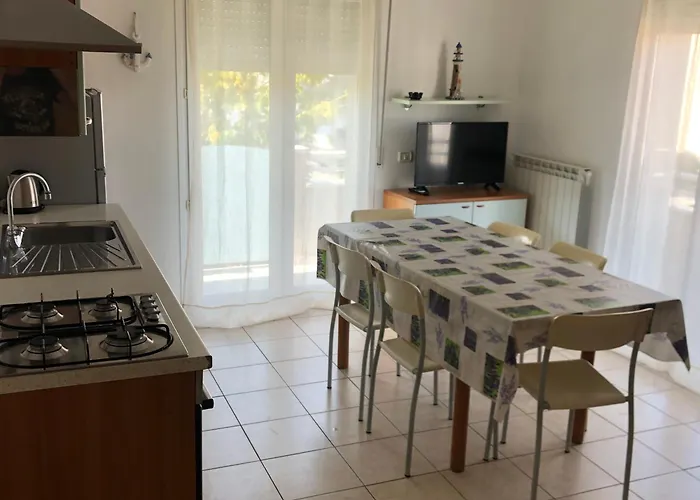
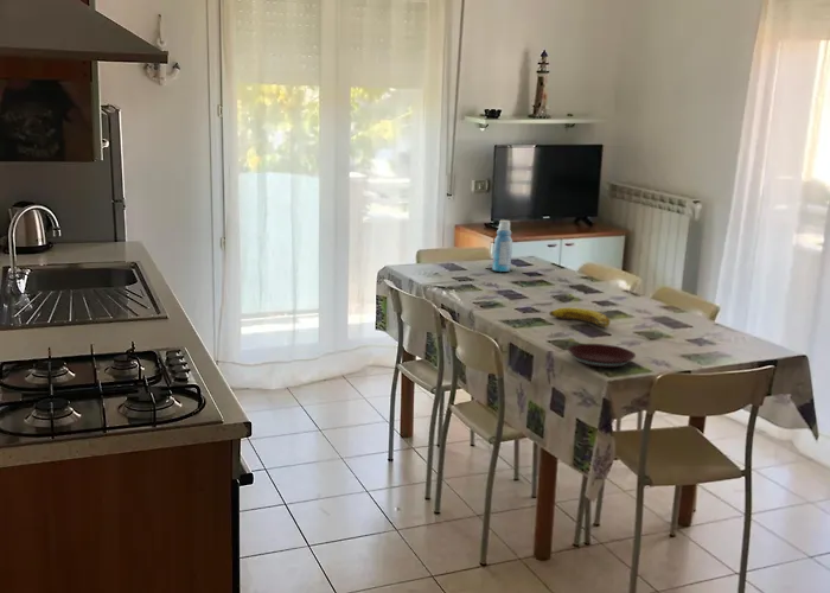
+ bottle (502, 244)
+ banana (581, 318)
+ plate (600, 356)
